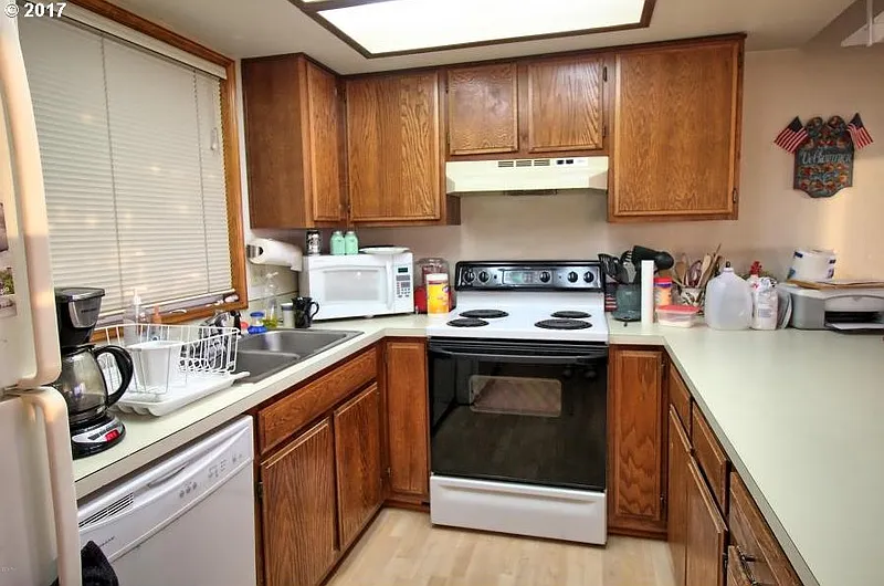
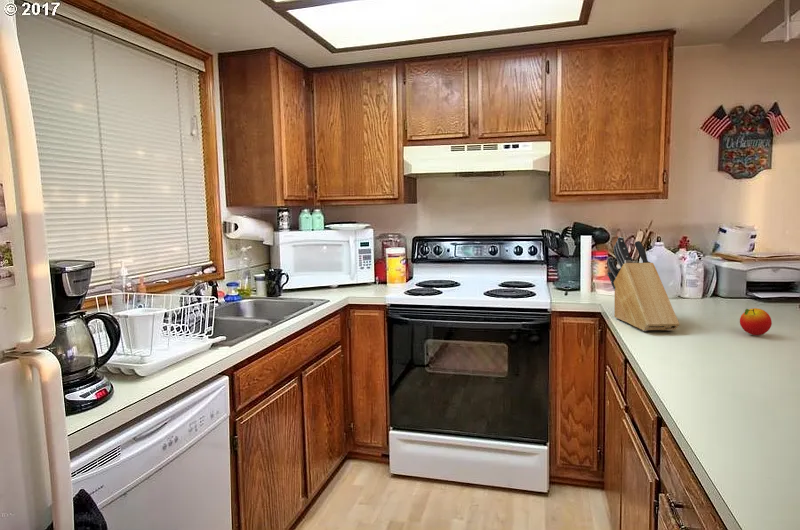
+ apple (755, 321)
+ knife block (639, 280)
